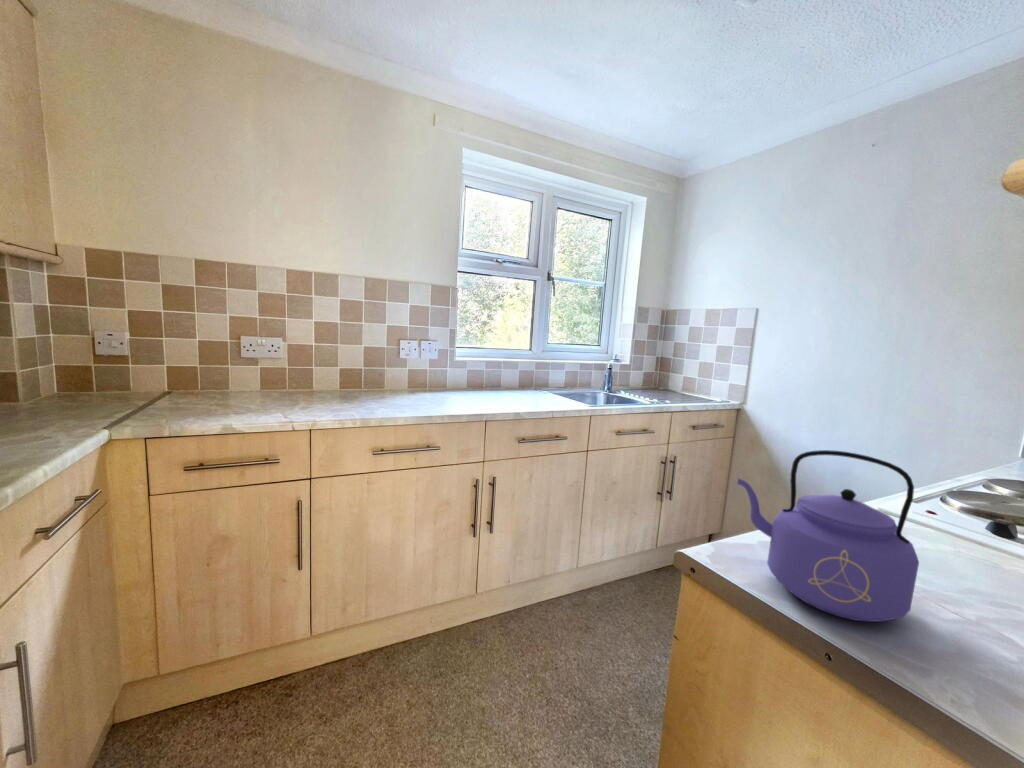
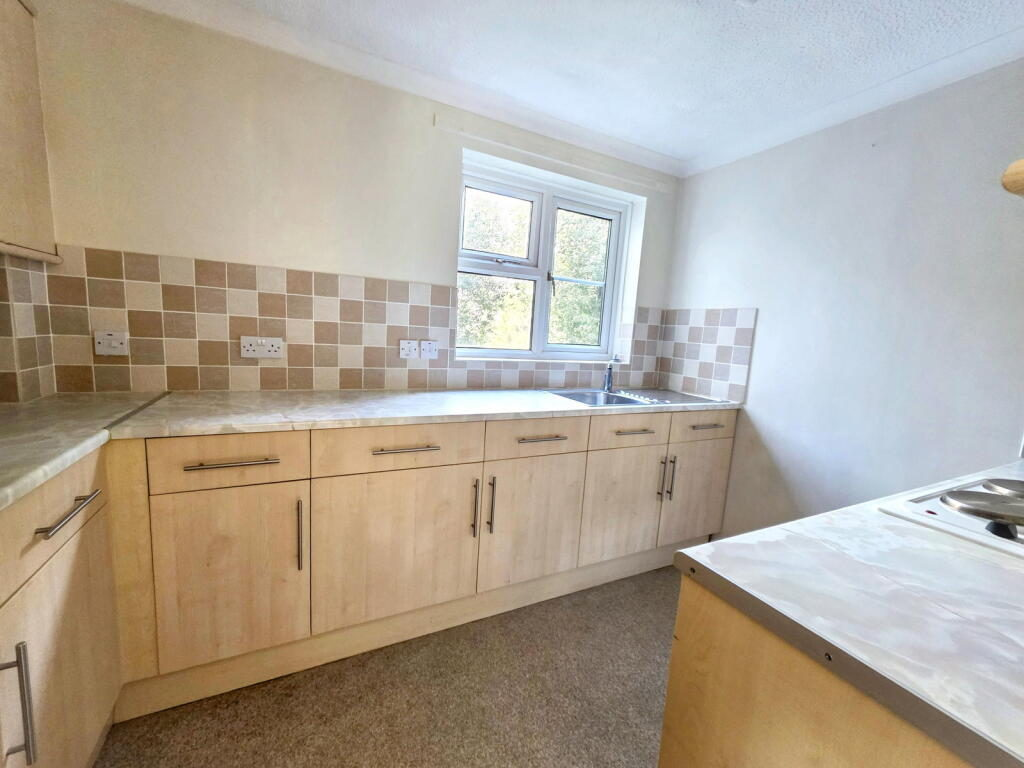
- kettle (818, 518)
